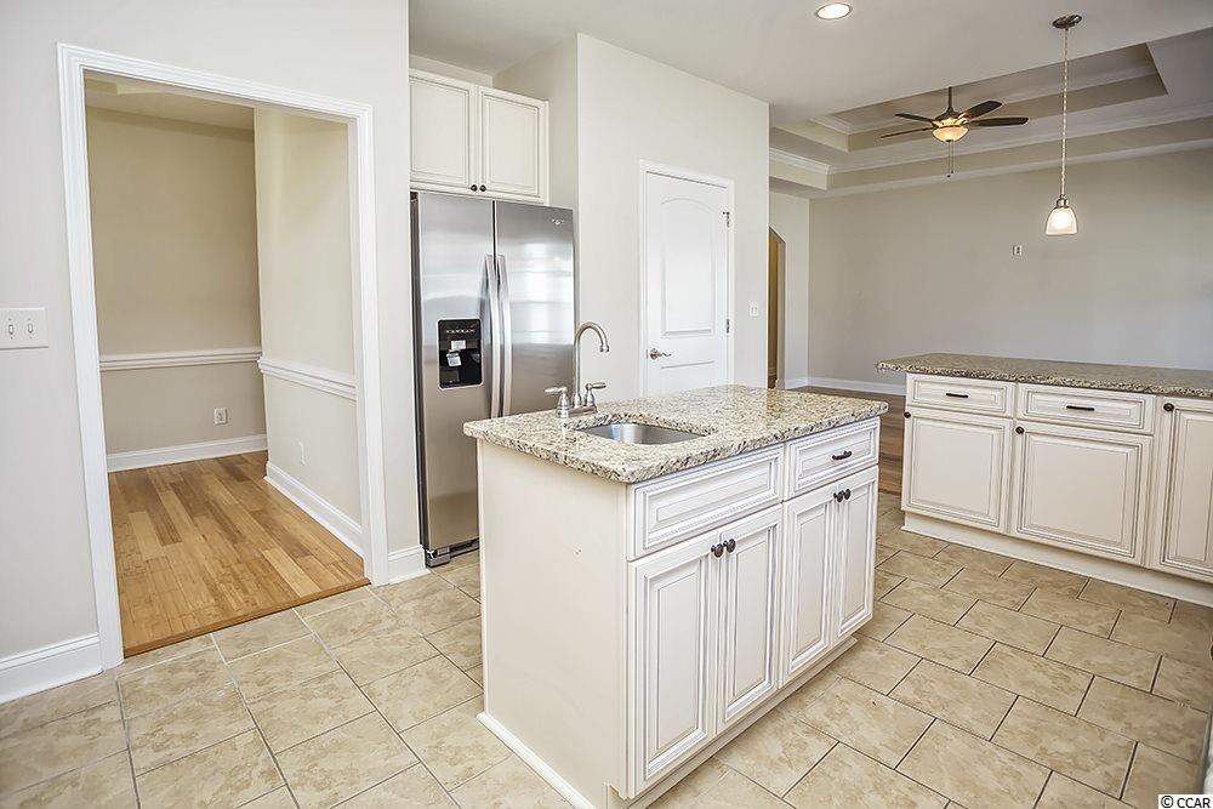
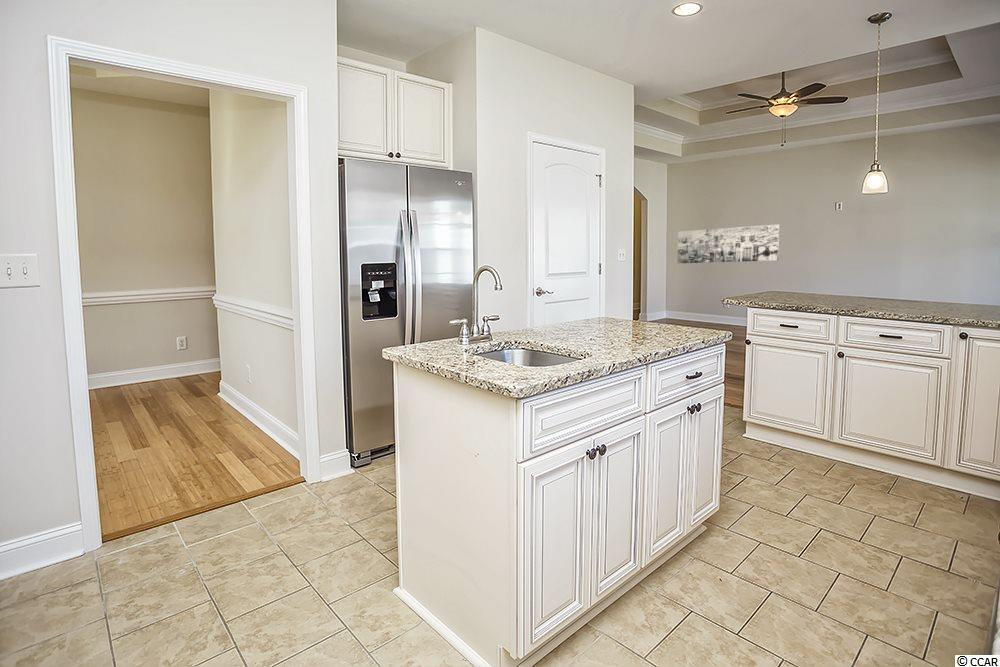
+ wall art (725, 245)
